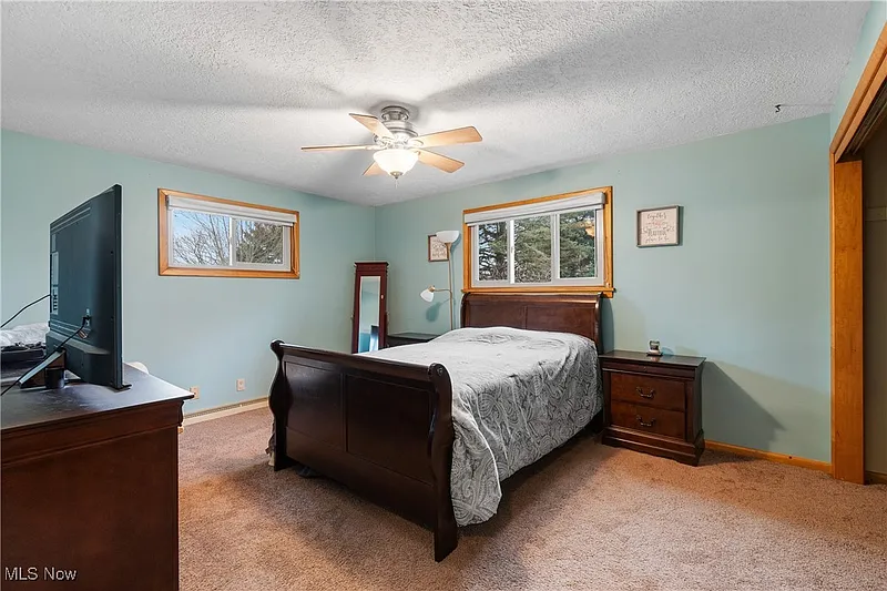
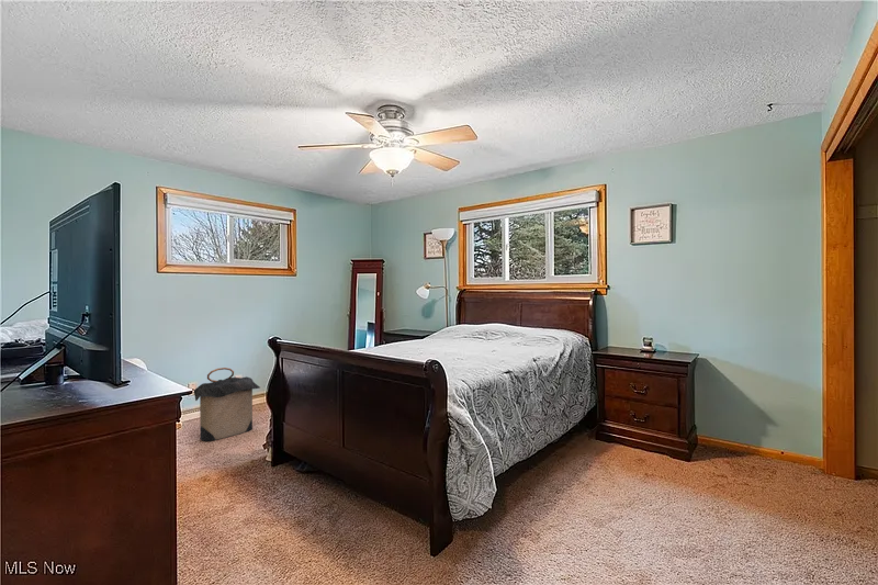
+ laundry hamper (227, 398)
